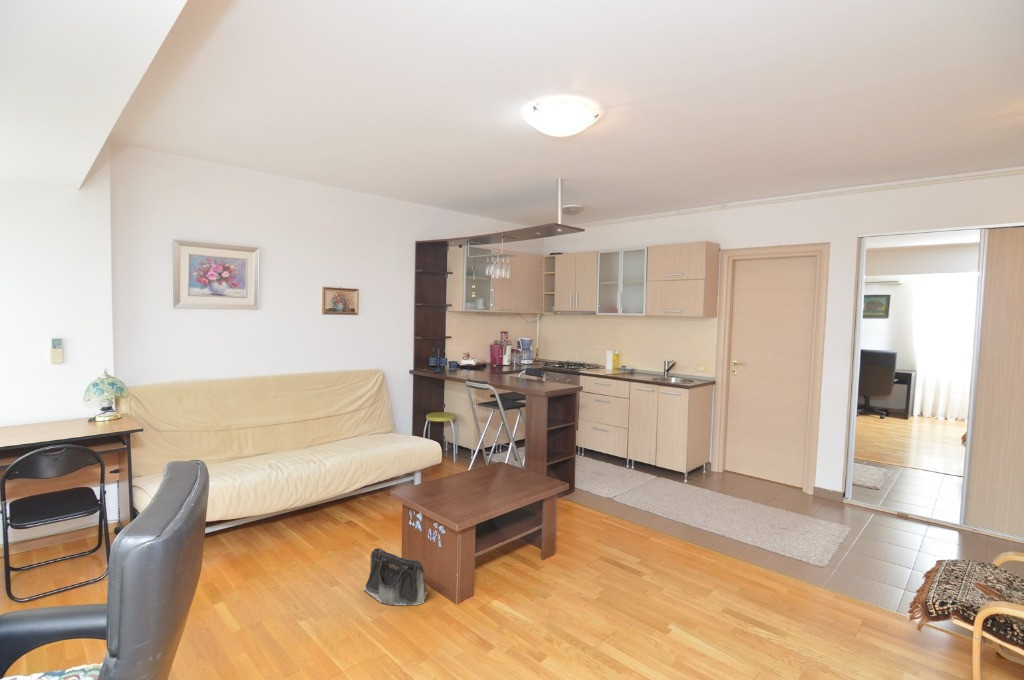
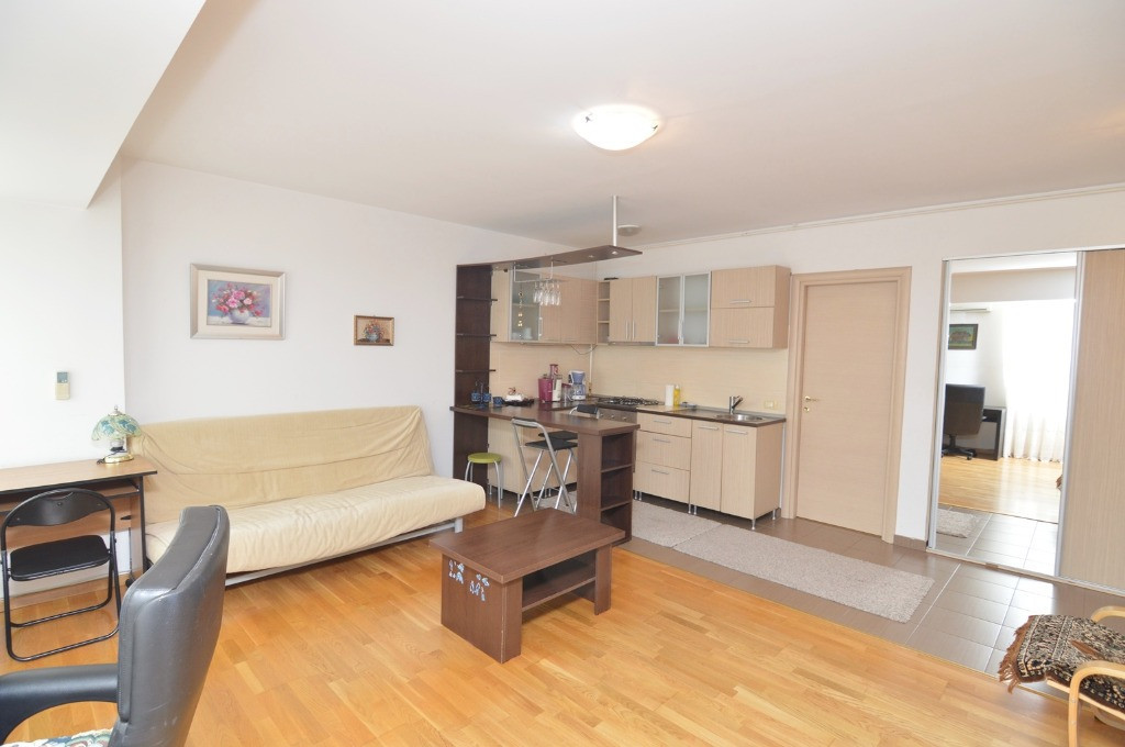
- saddlebag (397, 573)
